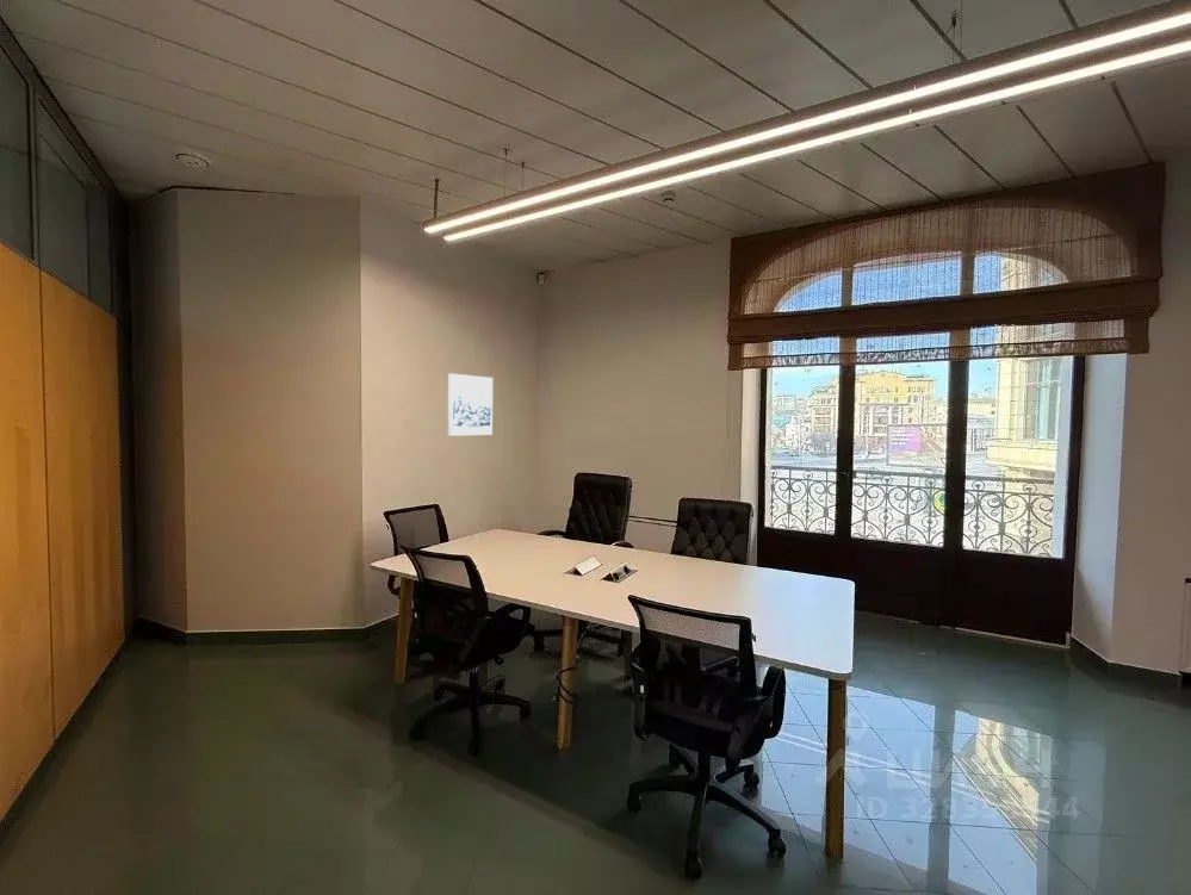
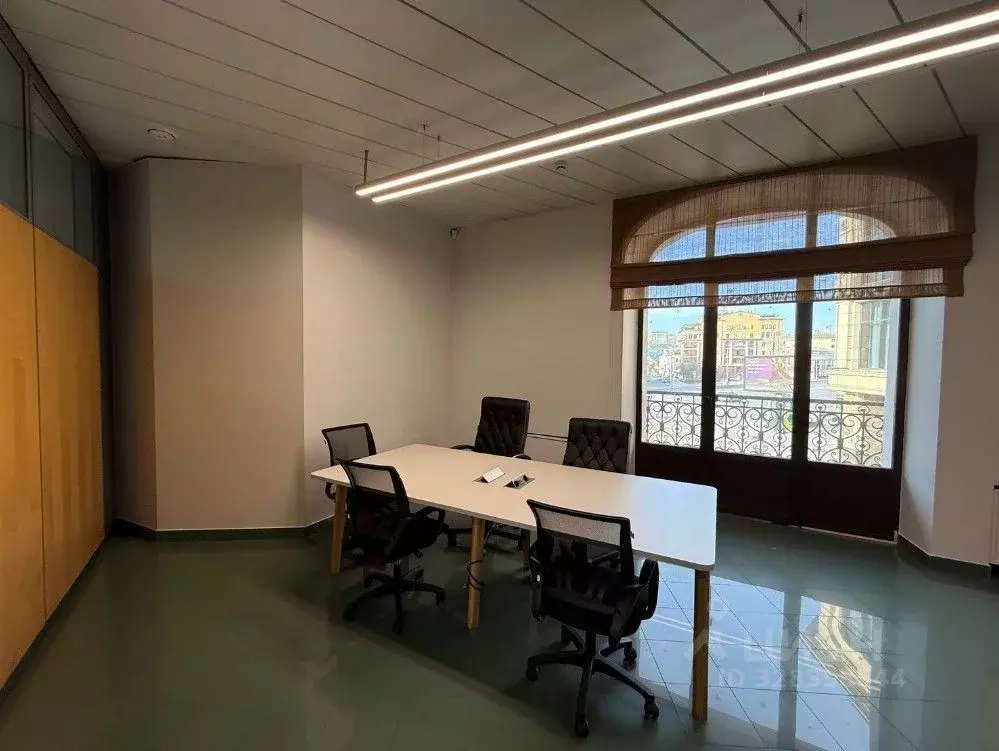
- wall art (471, 405)
